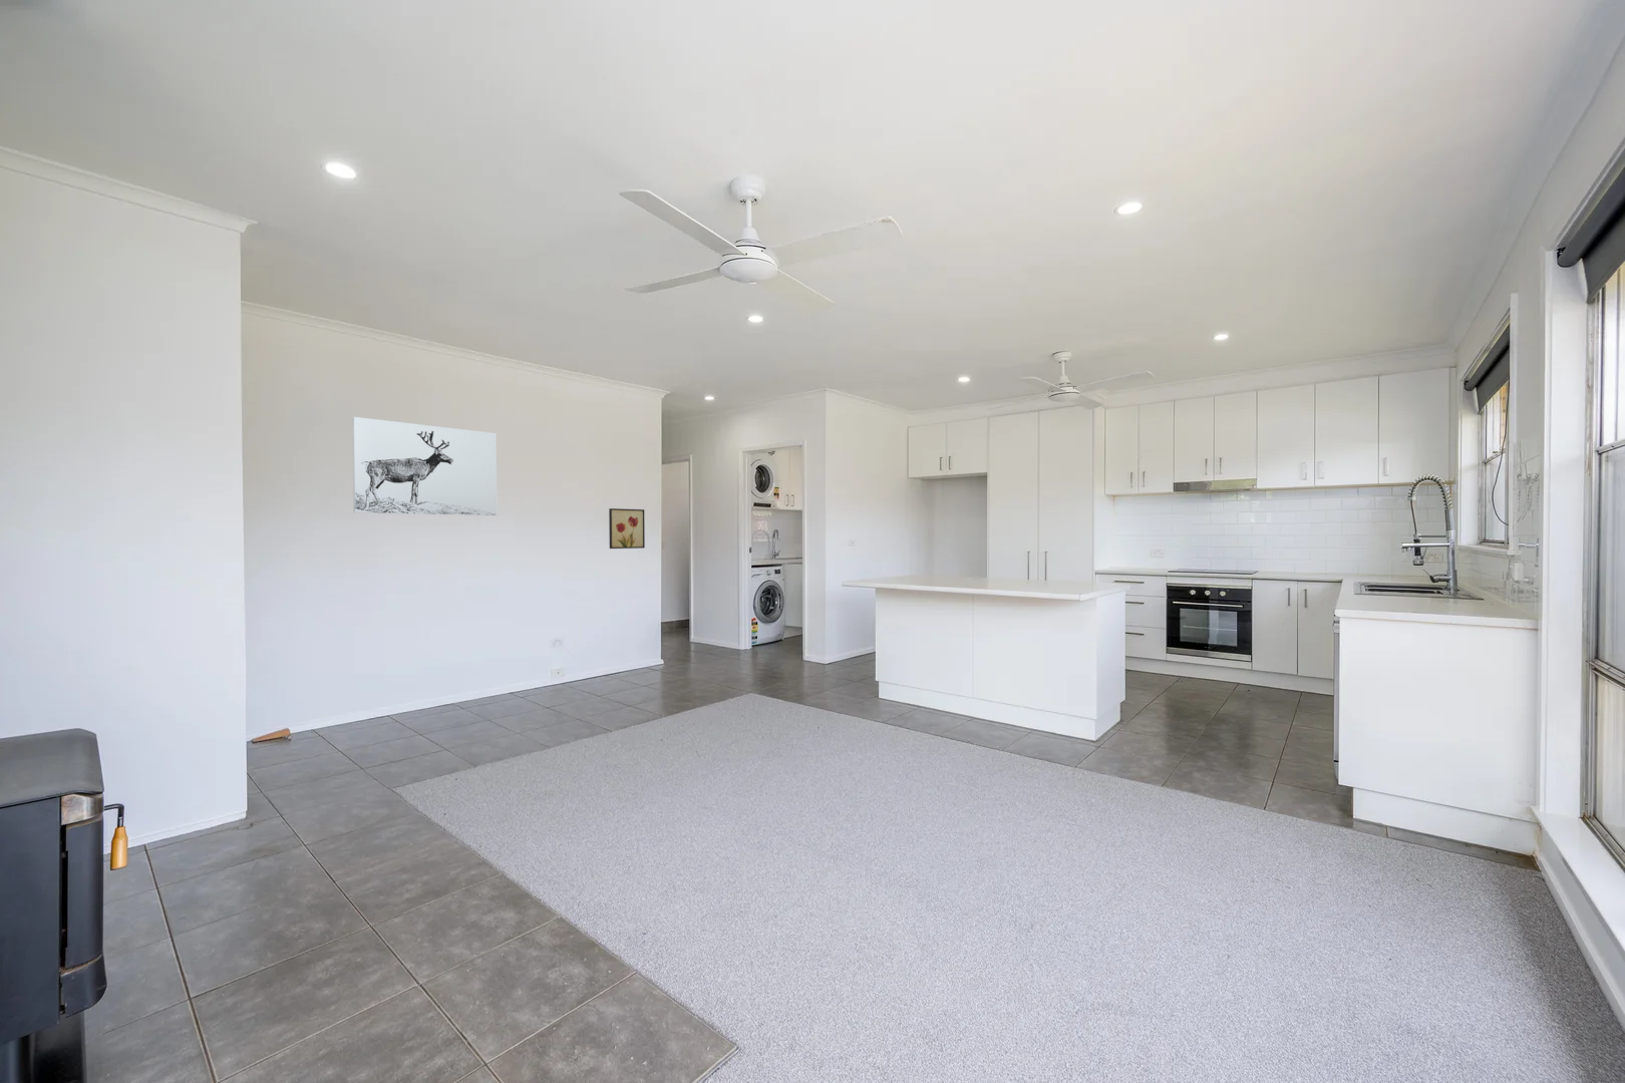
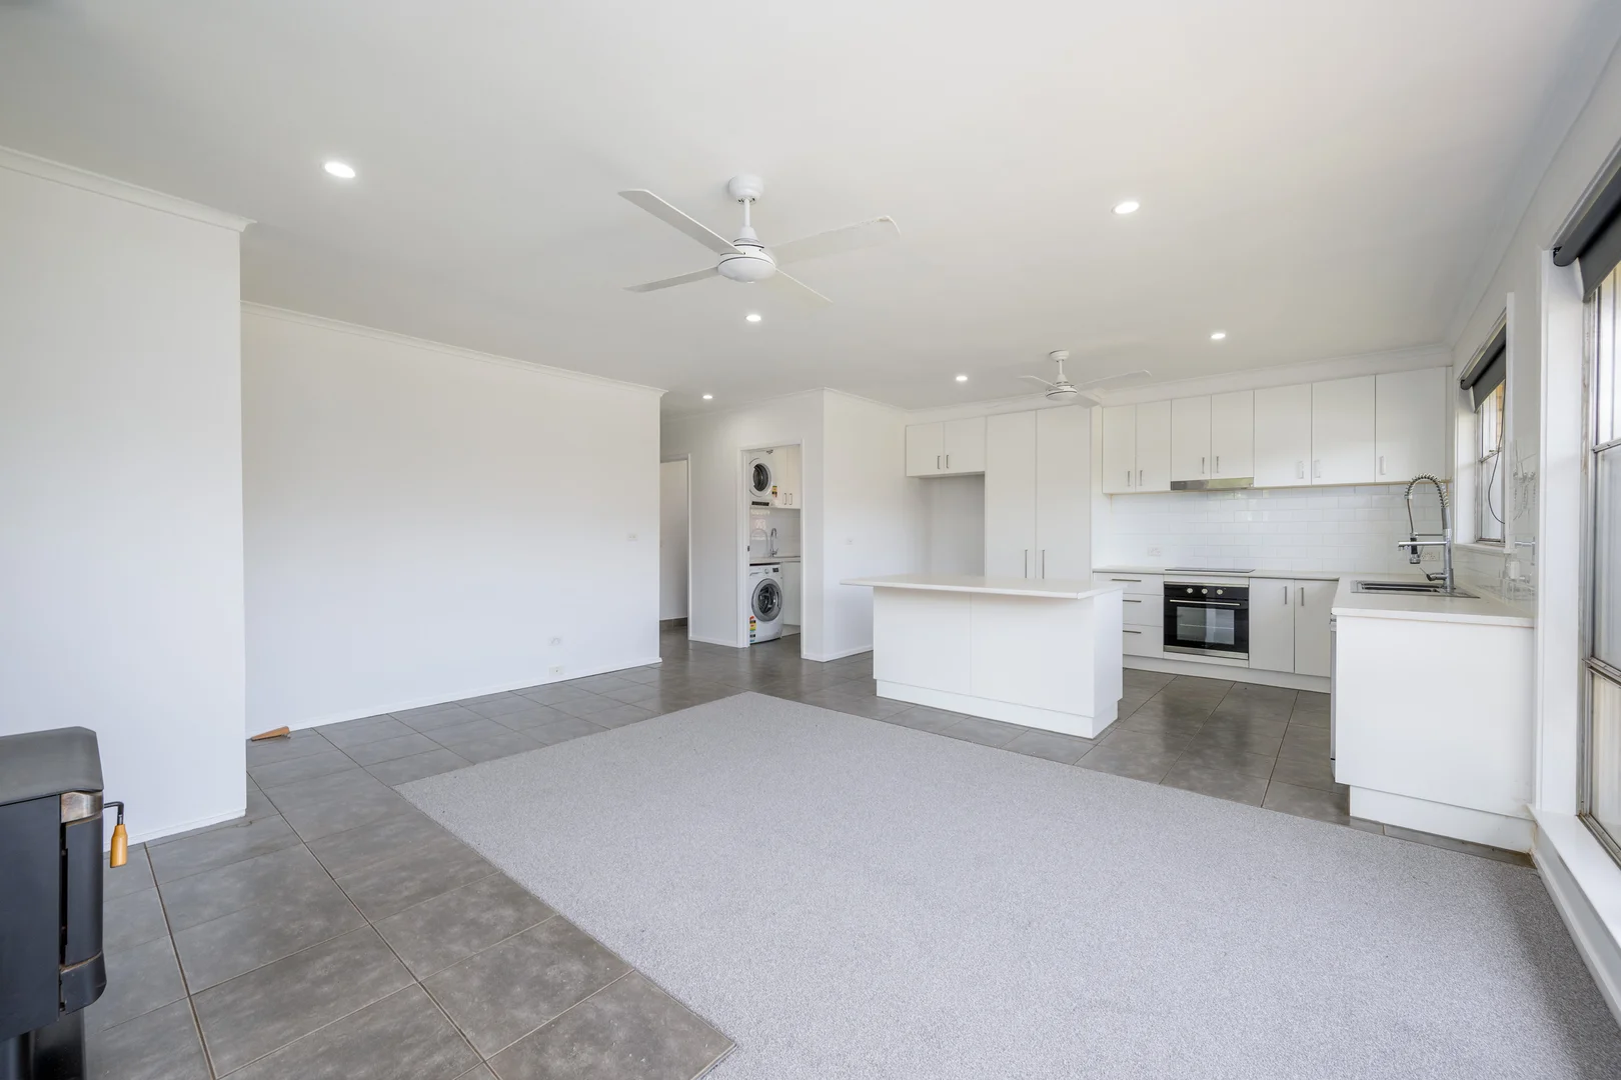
- wall art (429, 469)
- wall art (626, 528)
